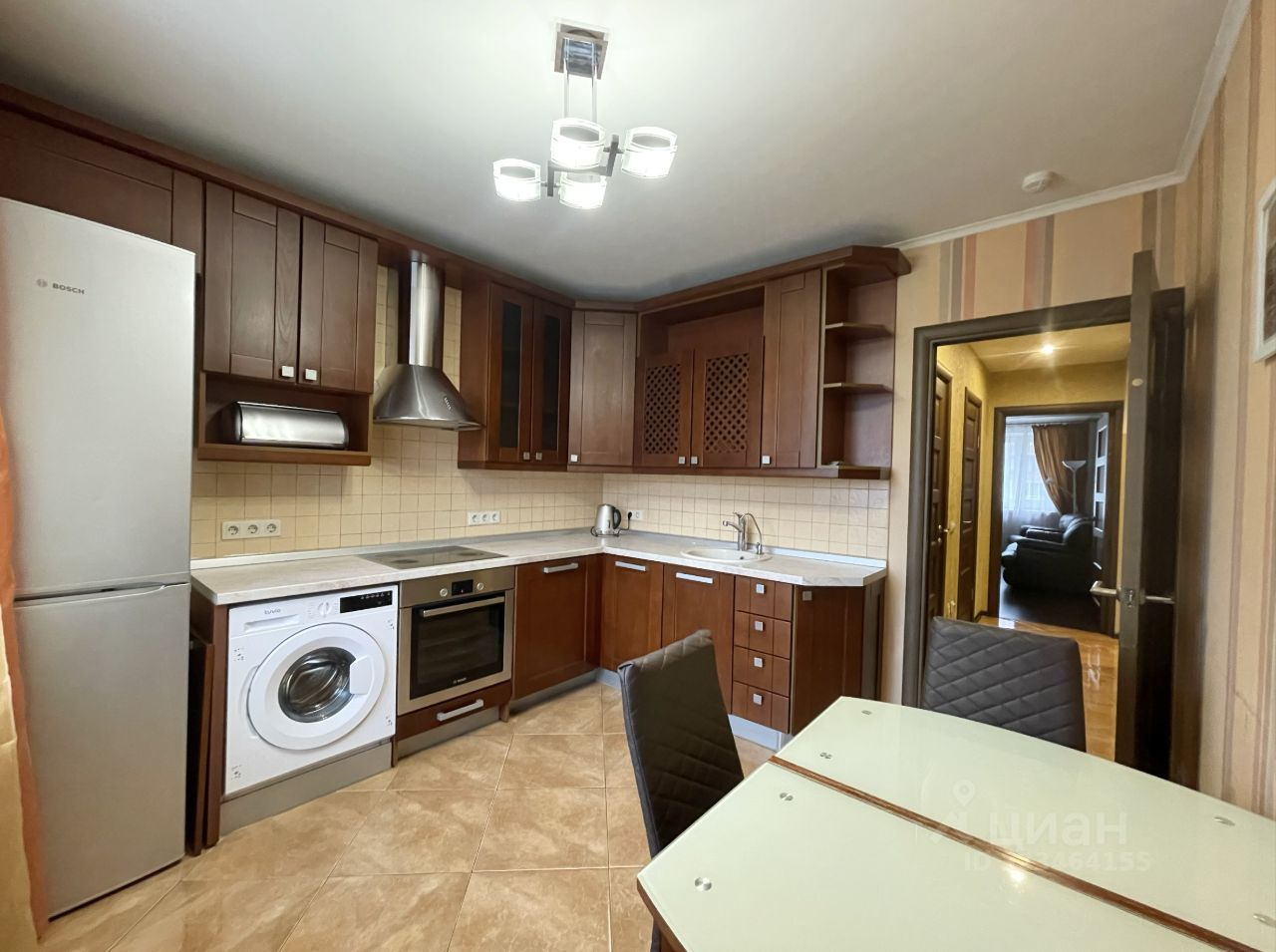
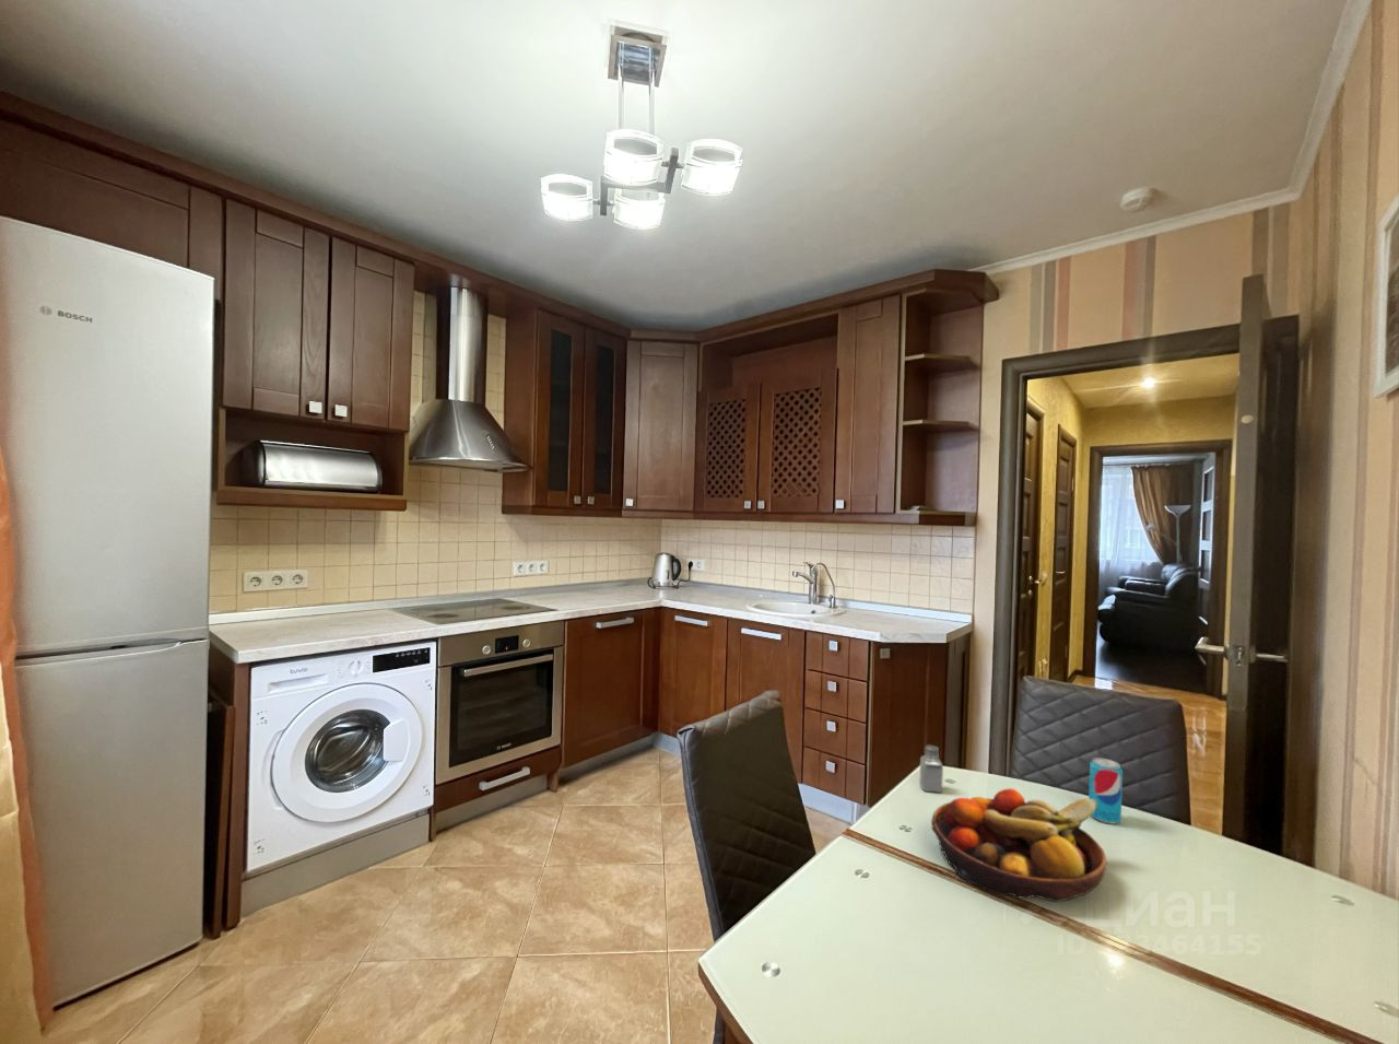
+ beverage can (1105, 790)
+ saltshaker (931, 768)
+ fruit bowl (1014, 827)
